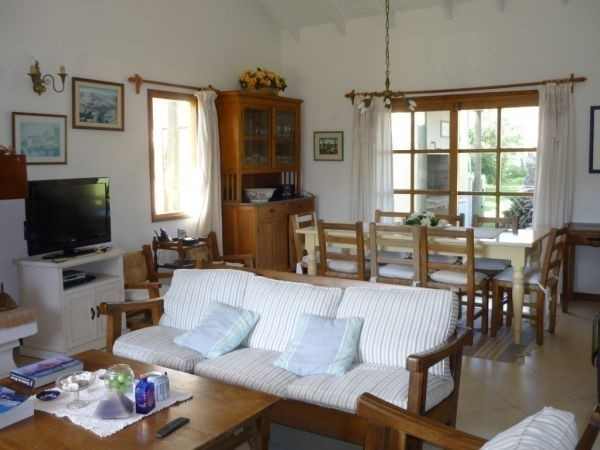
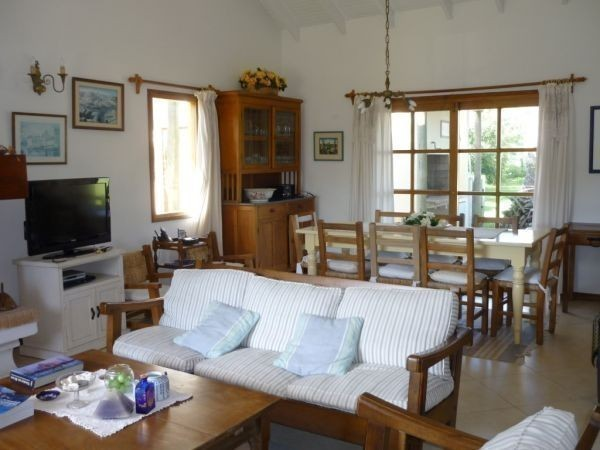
- remote control (172, 426)
